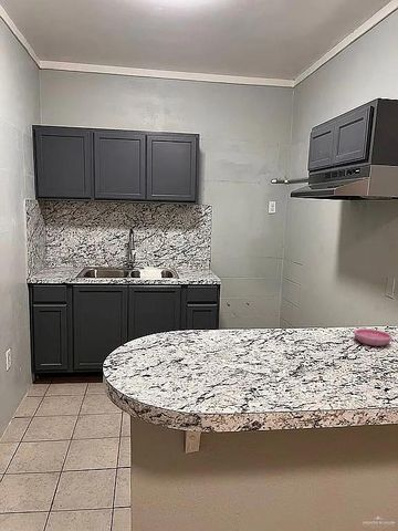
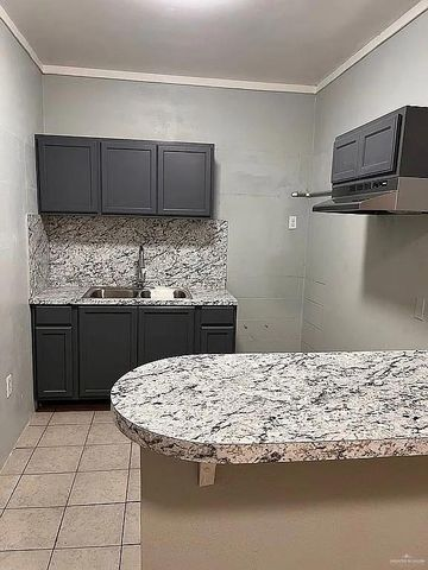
- saucer (371, 337)
